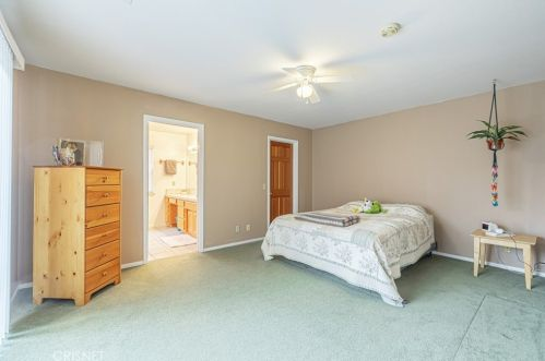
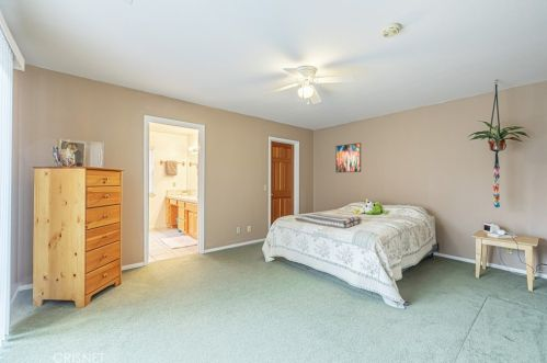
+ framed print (347, 158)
